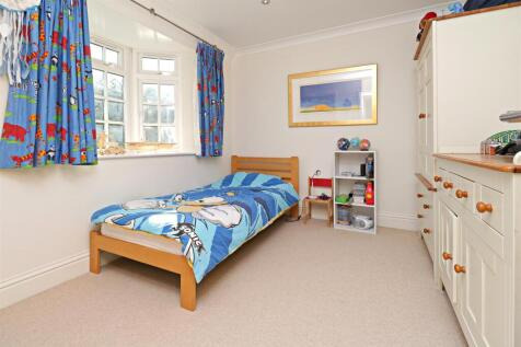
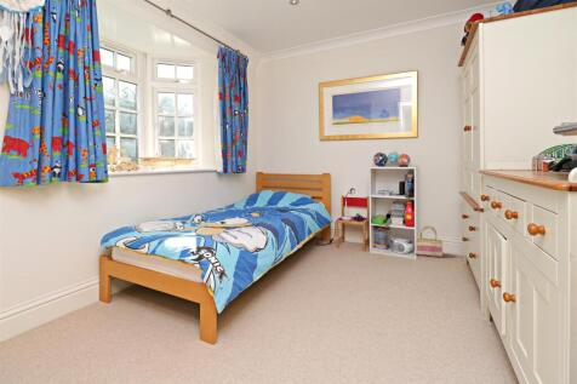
+ basket (428, 240)
